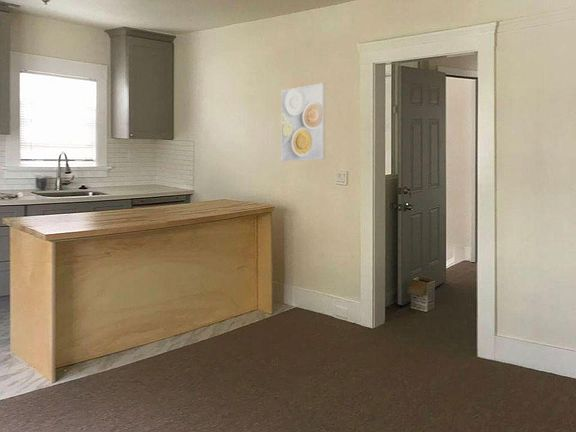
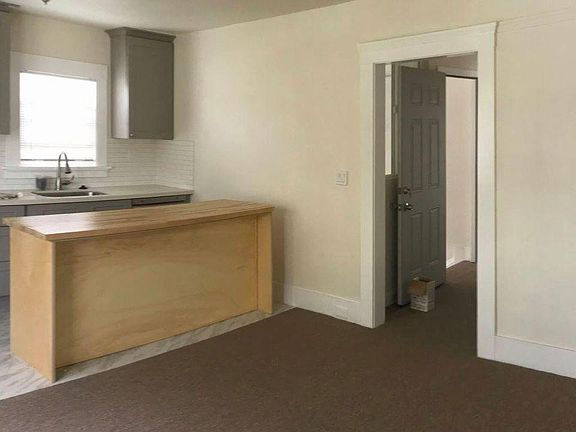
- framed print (302, 124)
